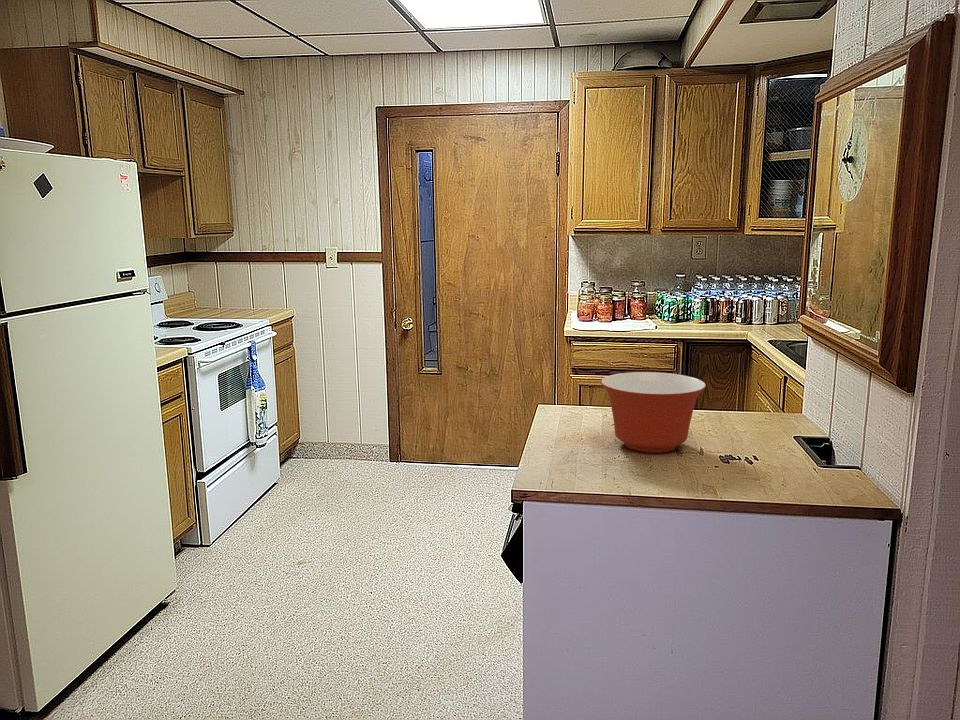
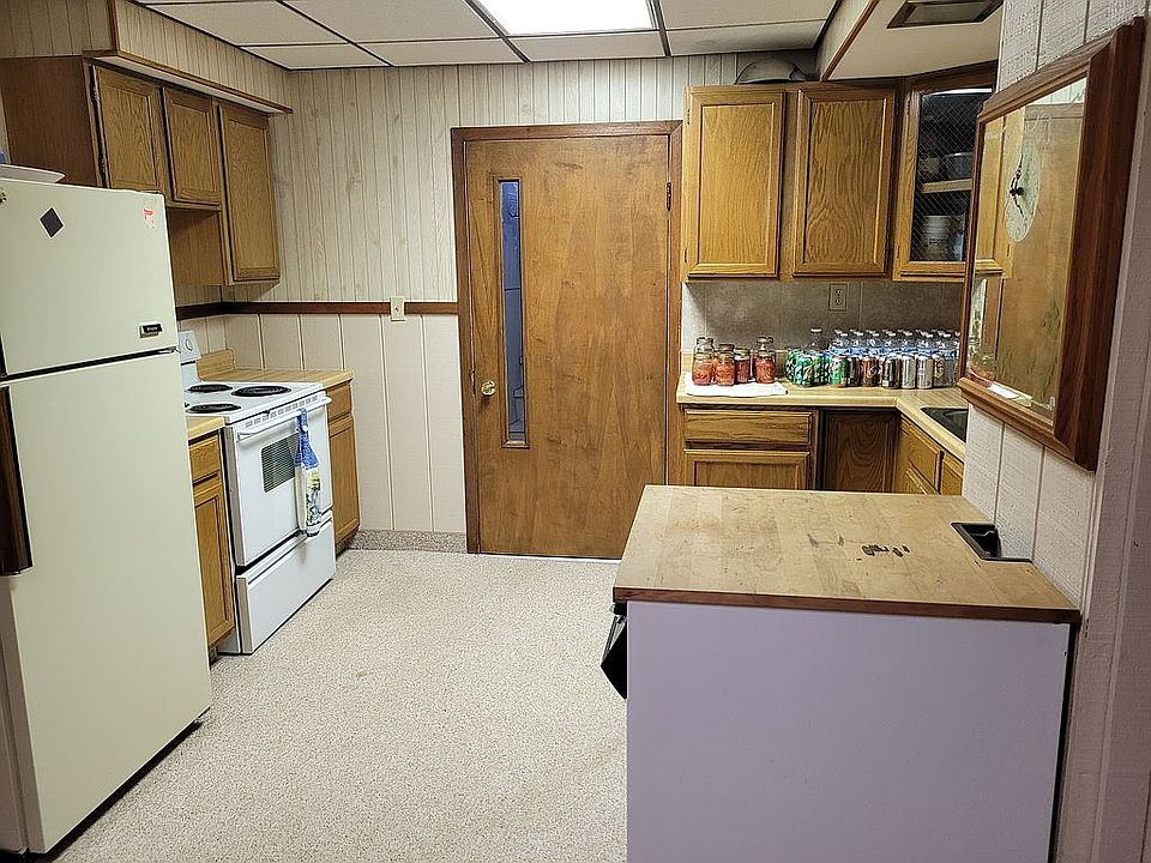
- mixing bowl (651, 413)
